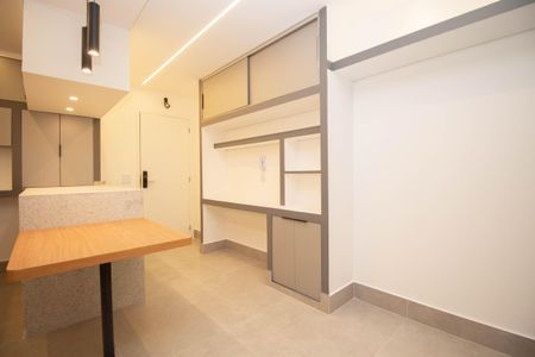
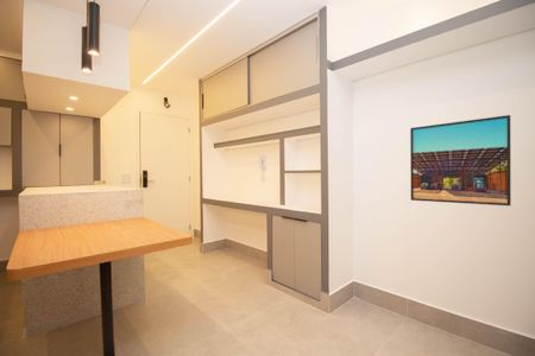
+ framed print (454, 163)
